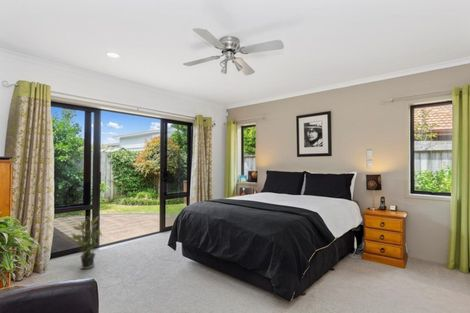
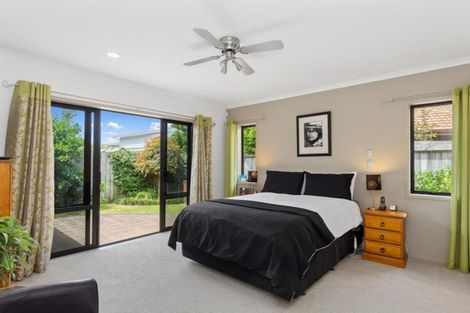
- potted plant (86, 242)
